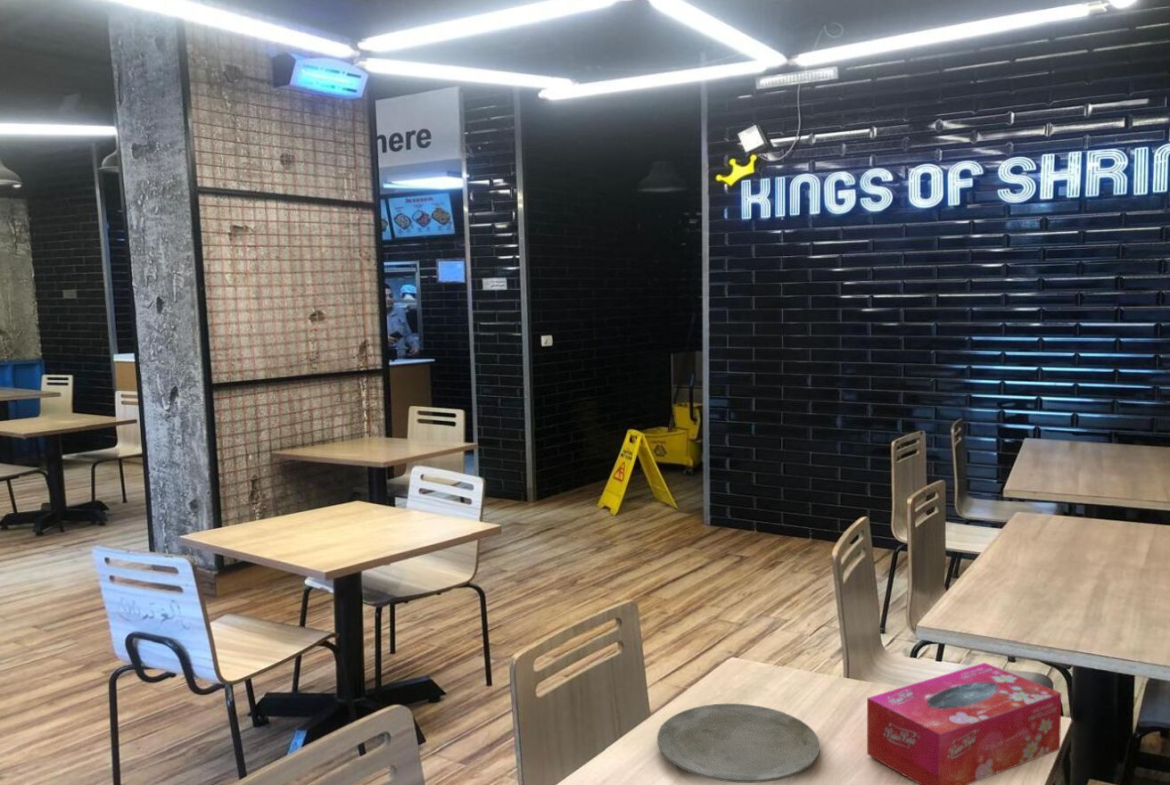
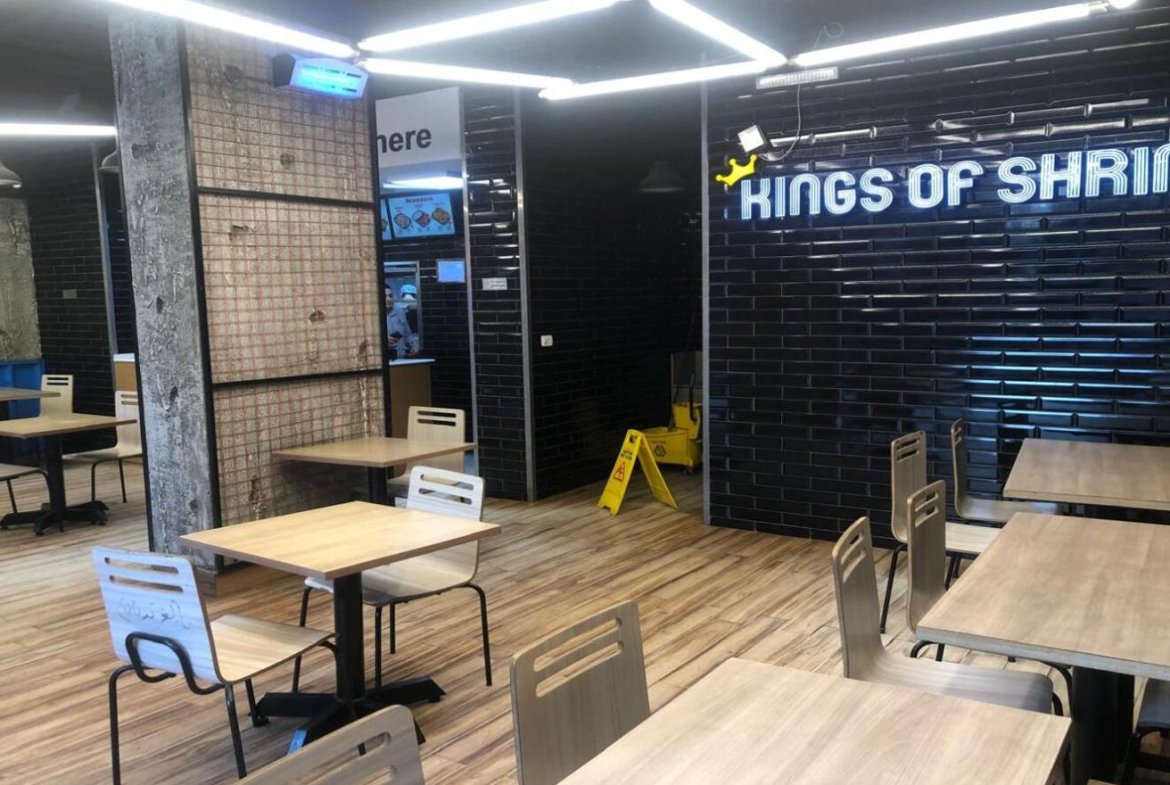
- tissue box (963, 723)
- plate (737, 742)
